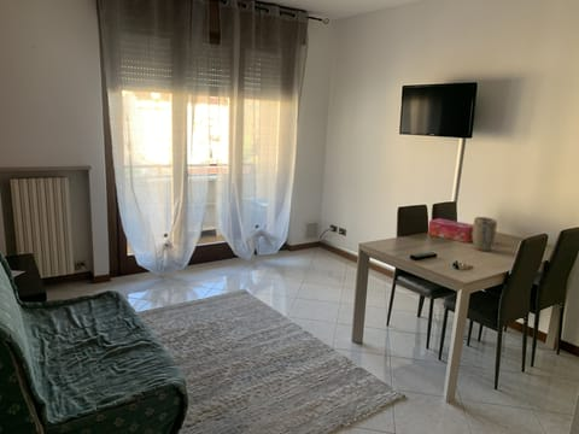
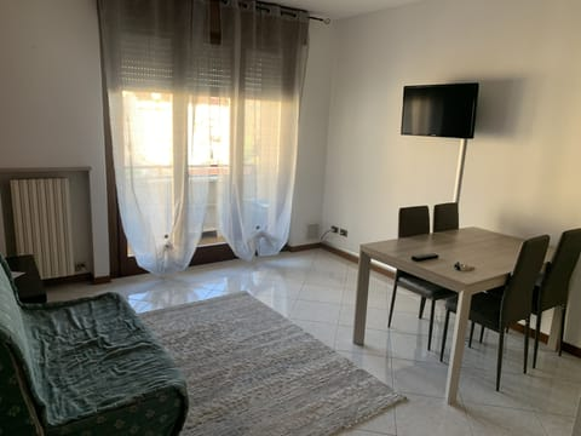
- tissue box (452, 229)
- plant pot (484, 234)
